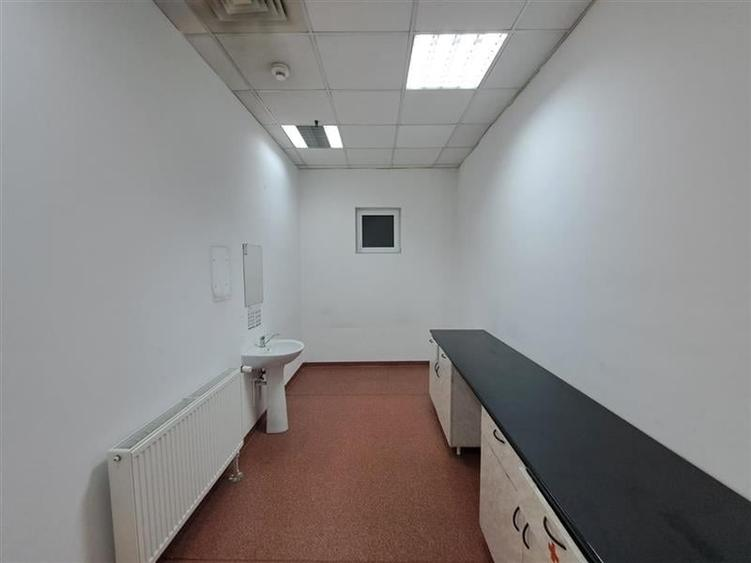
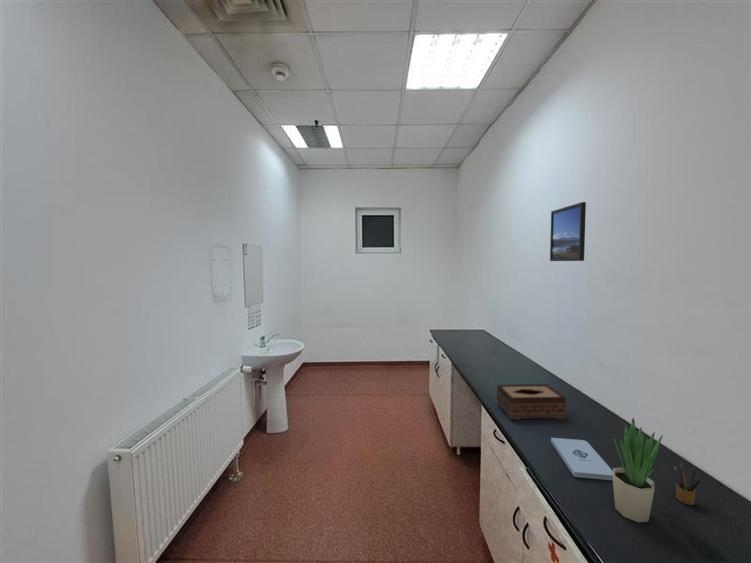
+ notepad (580, 457)
+ pencil box (687, 484)
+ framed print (566, 234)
+ potted plant (637, 465)
+ tissue box (529, 401)
